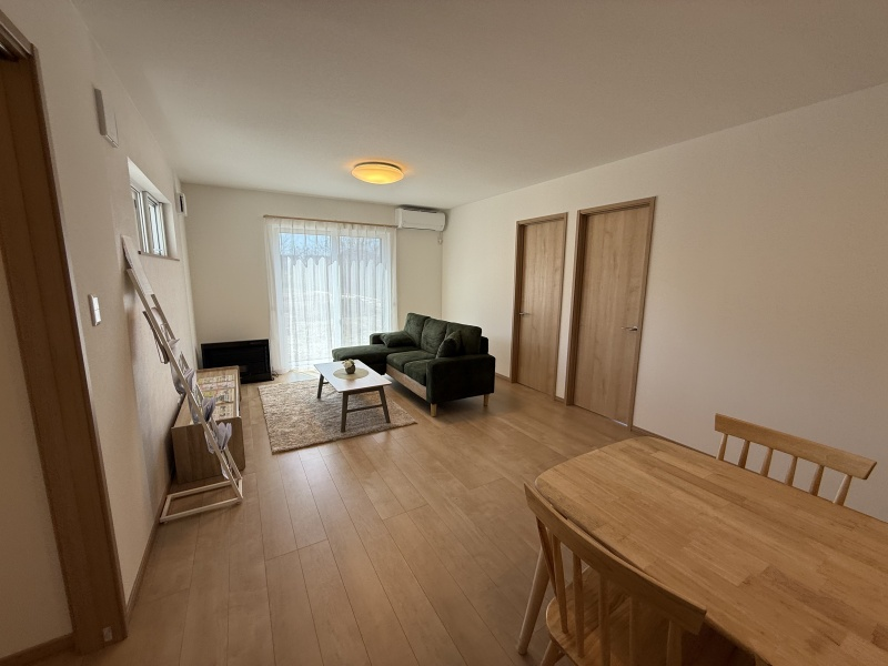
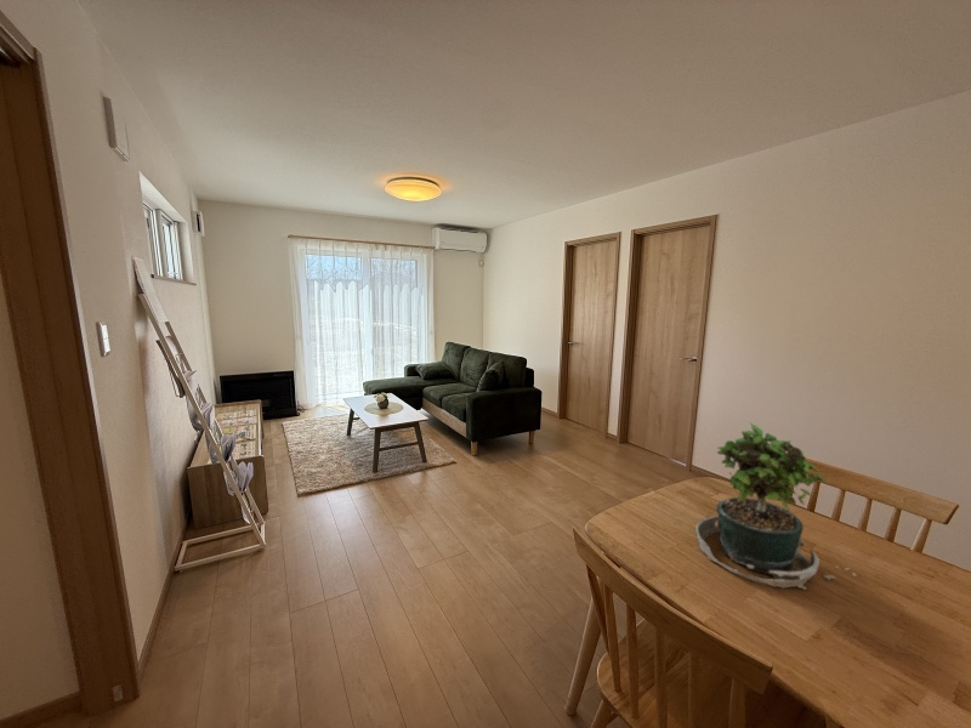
+ potted plant (768, 494)
